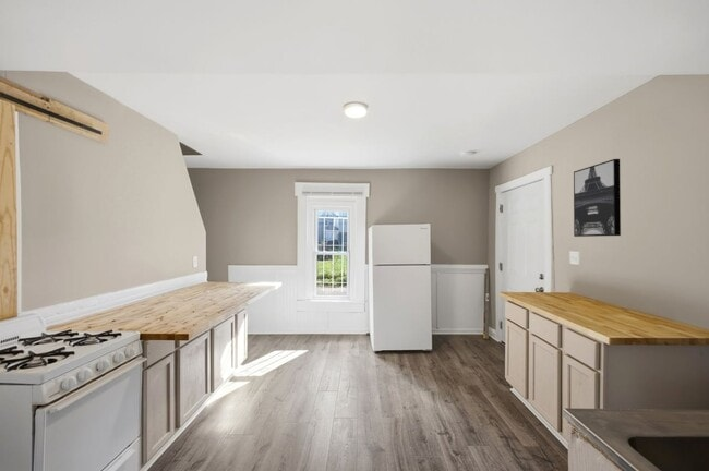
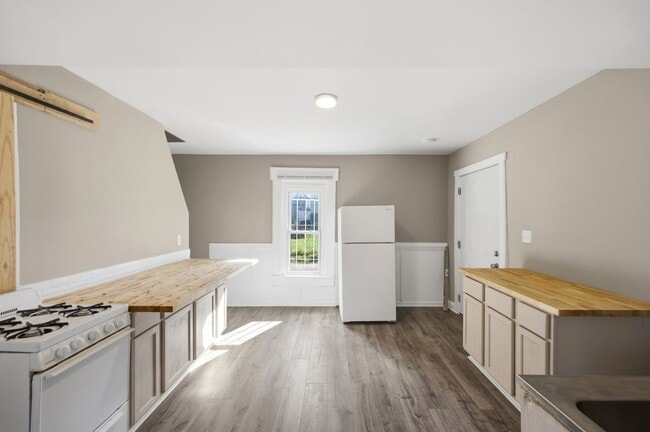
- wall art (594, 201)
